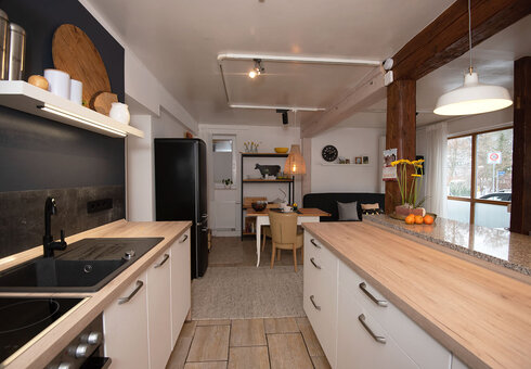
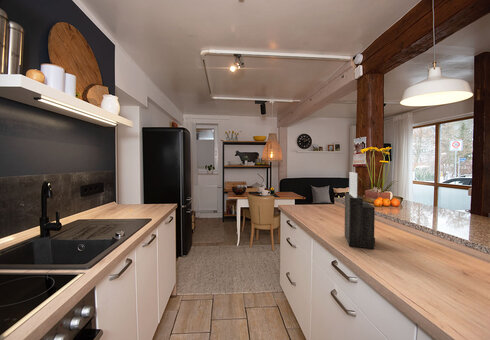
+ knife block (360, 207)
